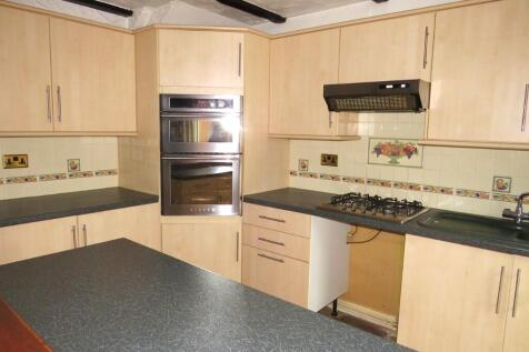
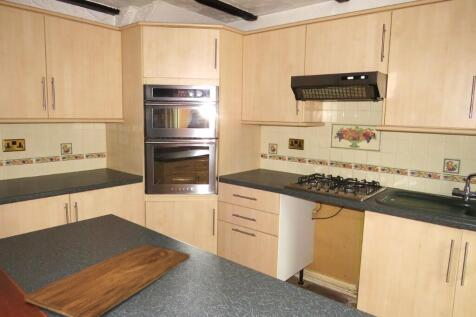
+ cutting board (120, 274)
